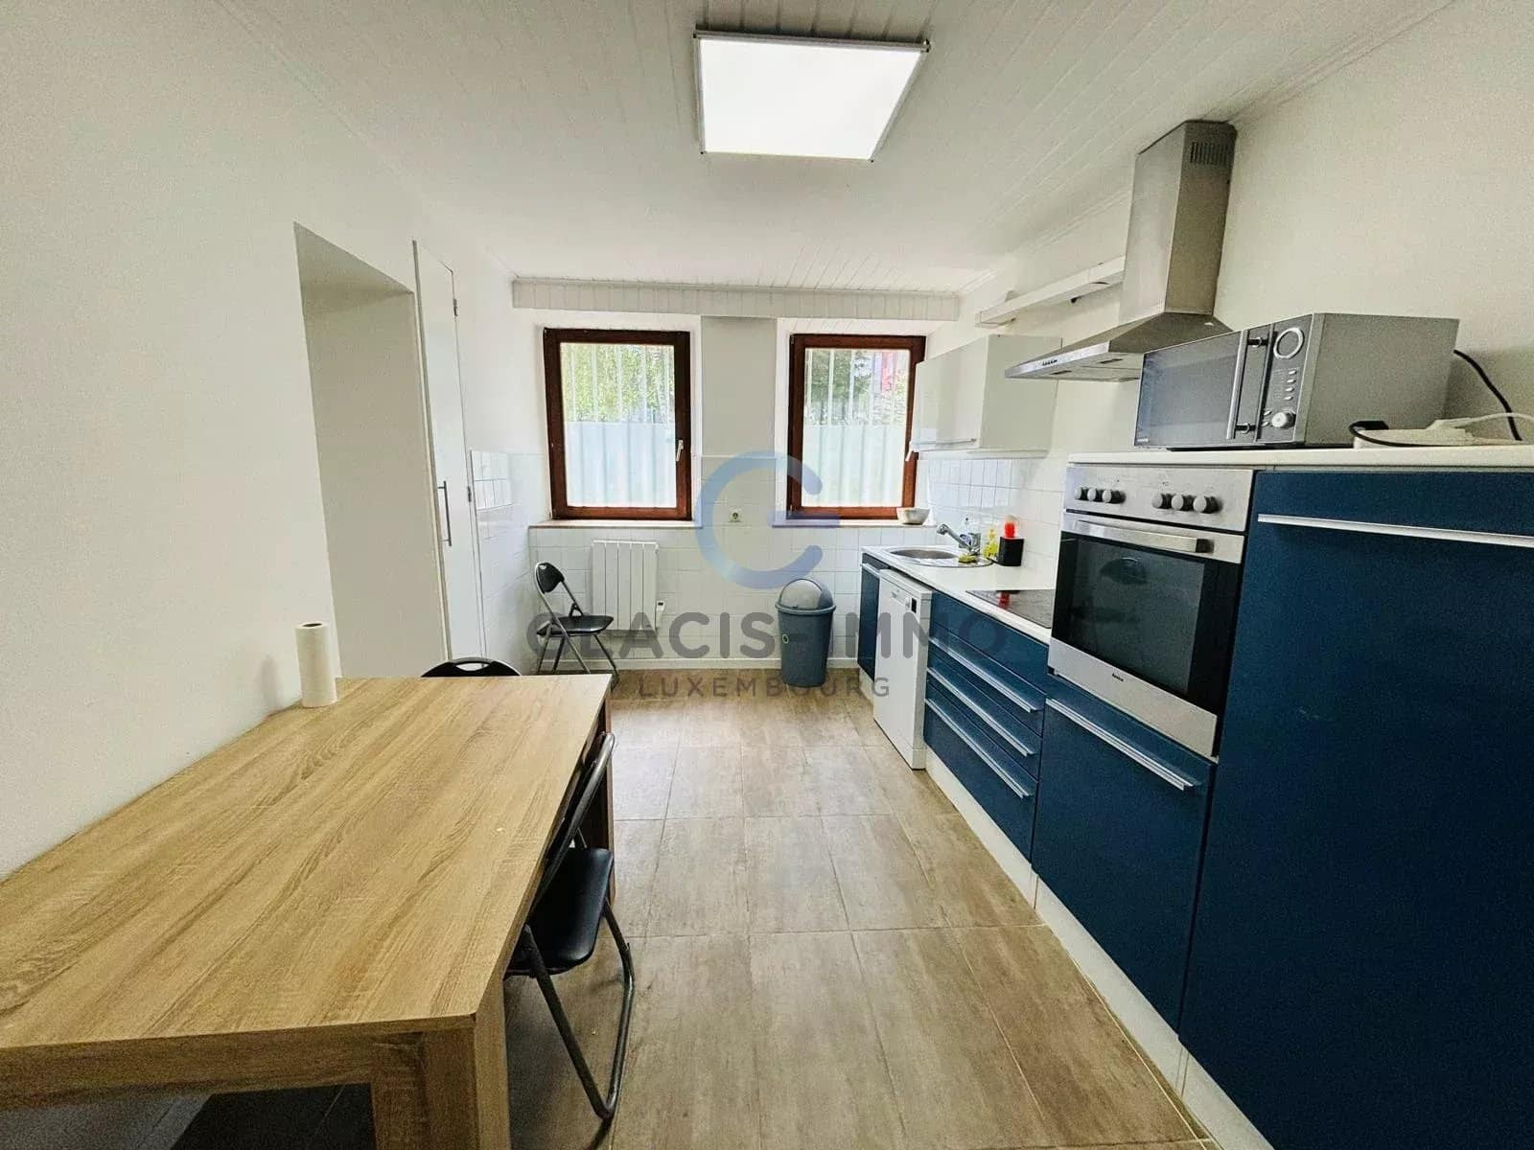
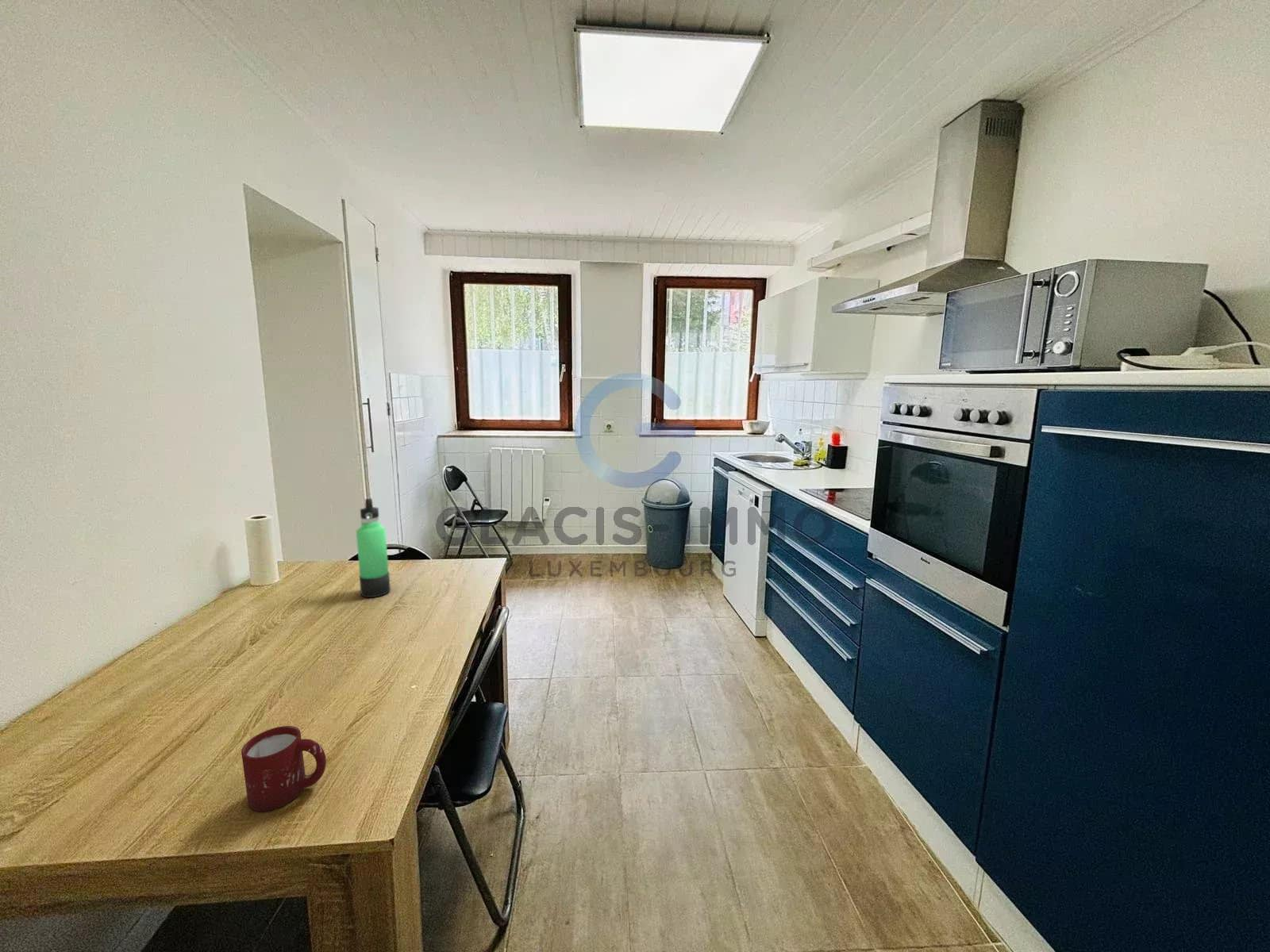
+ cup (287, 765)
+ thermos bottle (371, 546)
